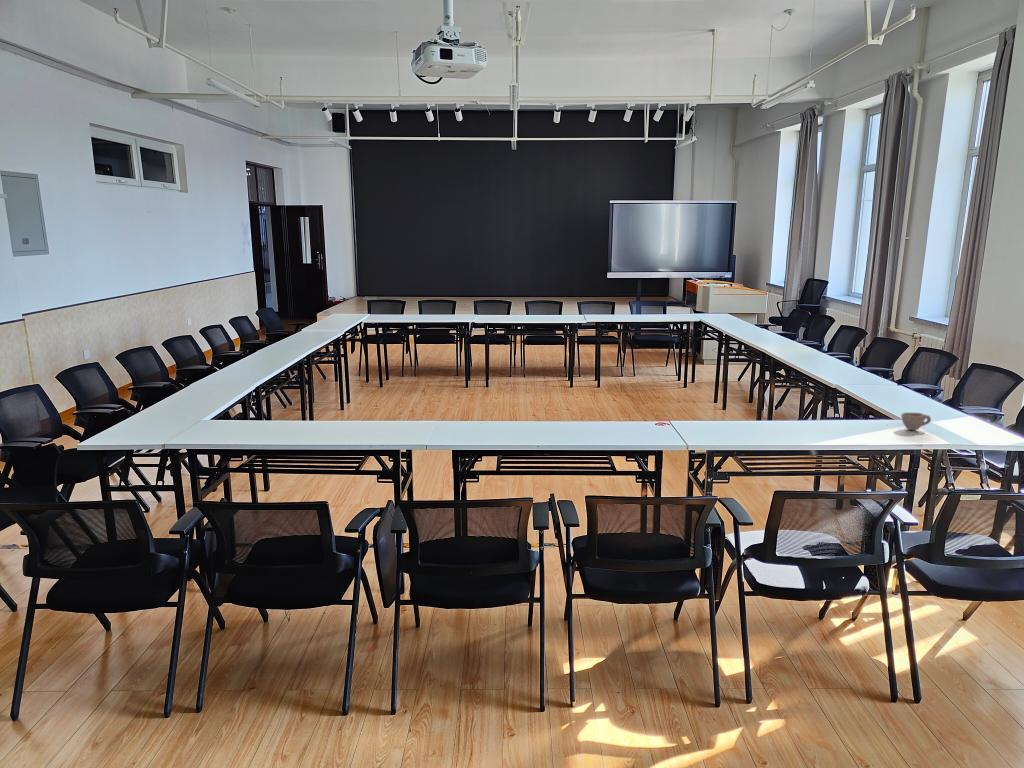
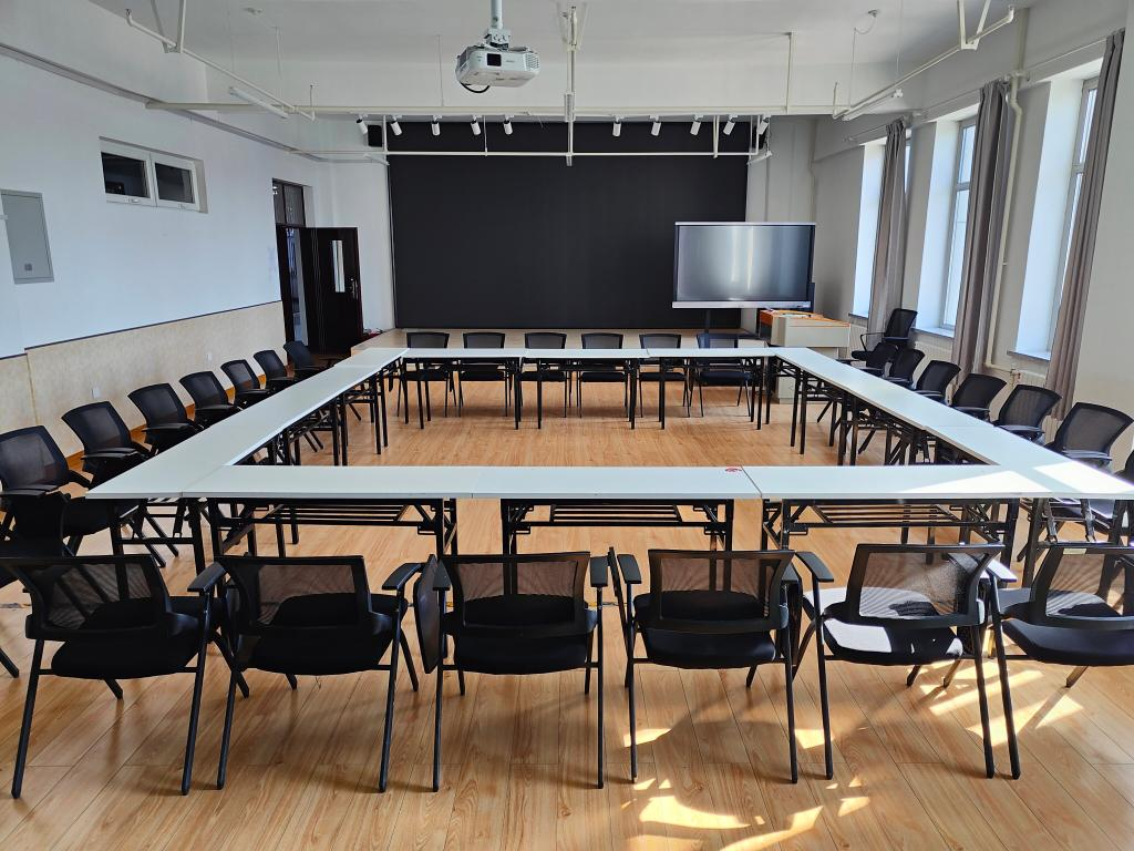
- cup (915, 421)
